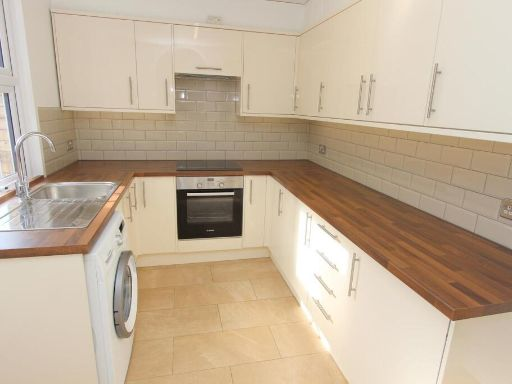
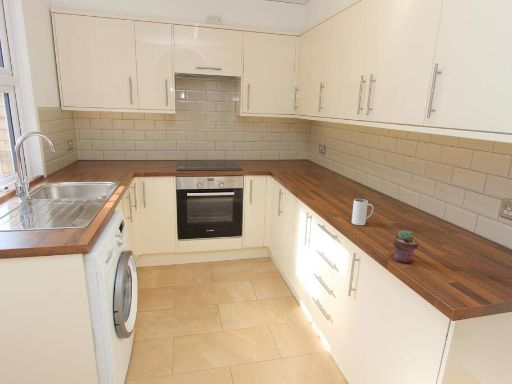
+ potted succulent (404, 245)
+ mug (362, 212)
